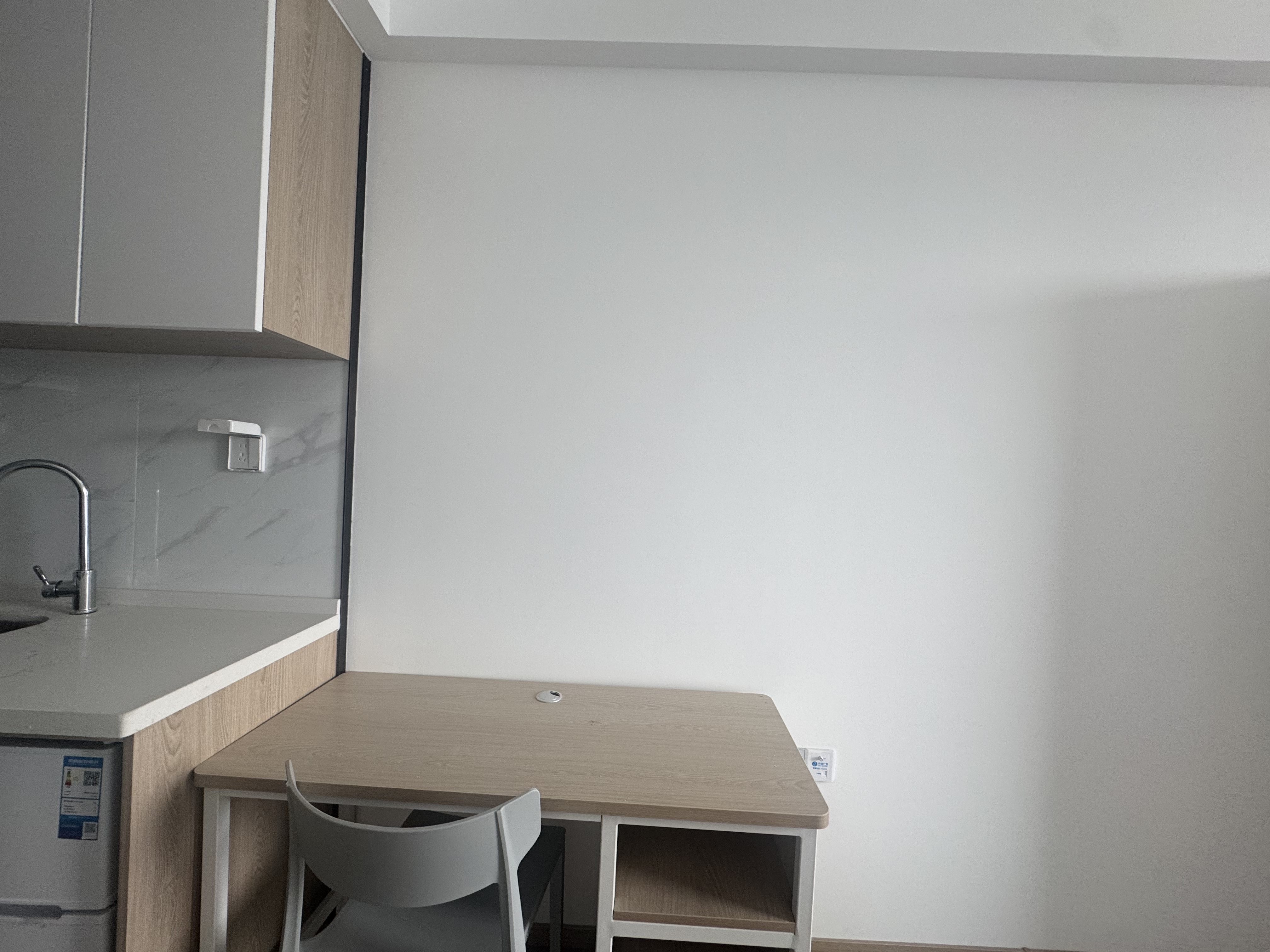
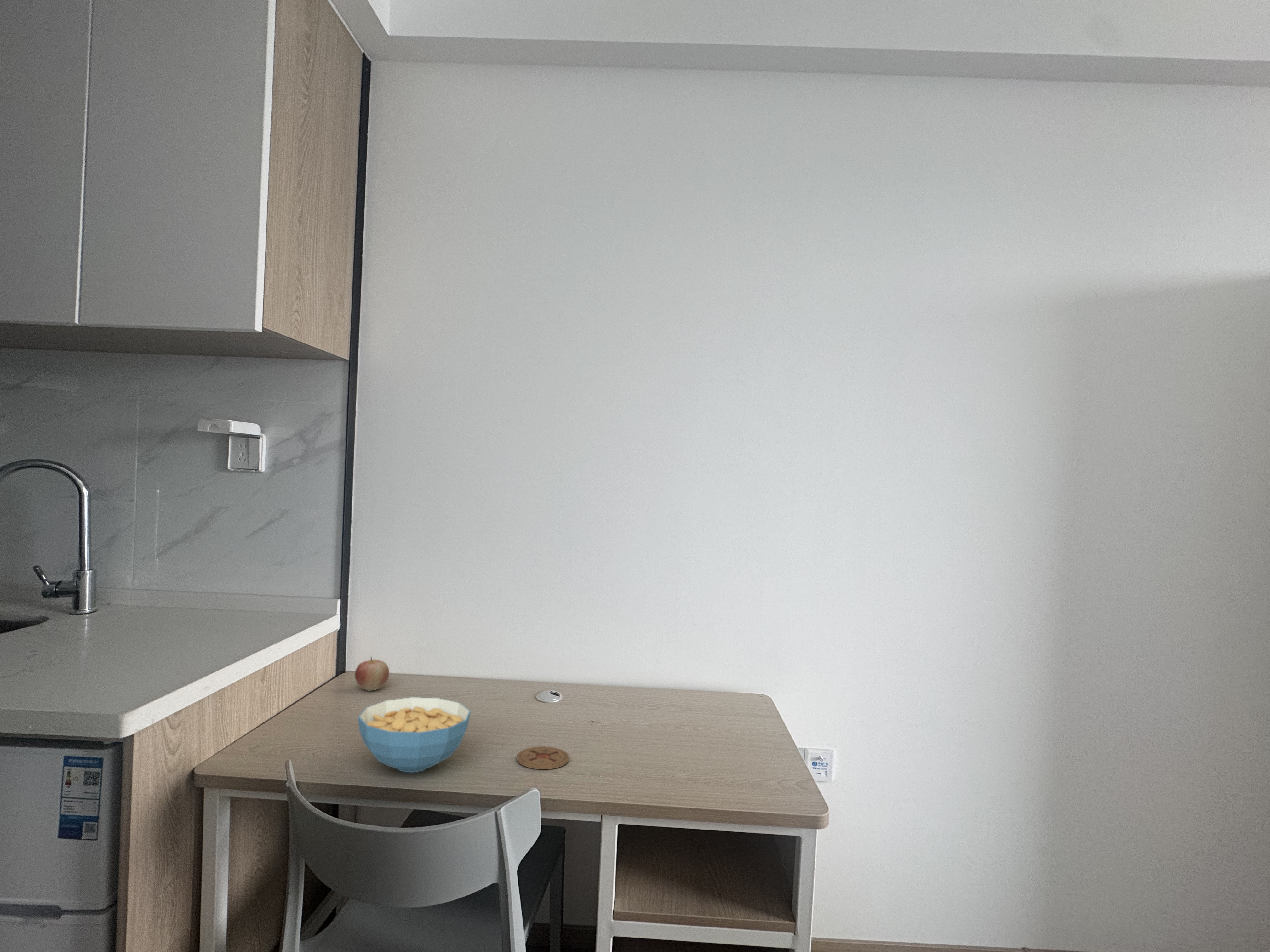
+ apple (372, 673)
+ coaster (543, 757)
+ cereal bowl (414, 740)
